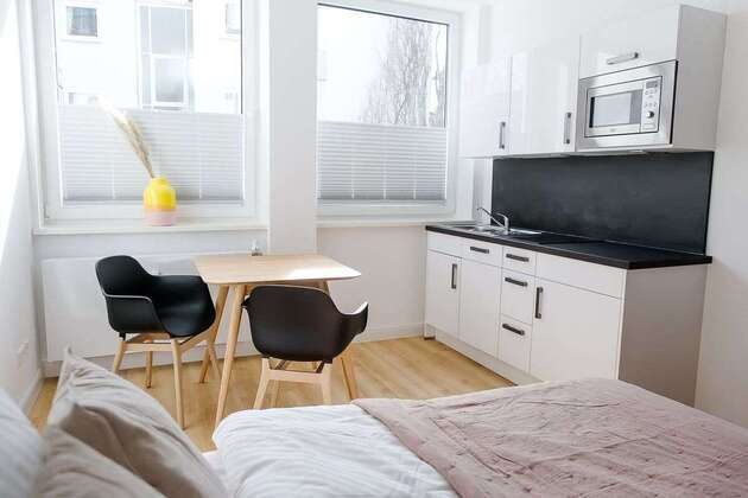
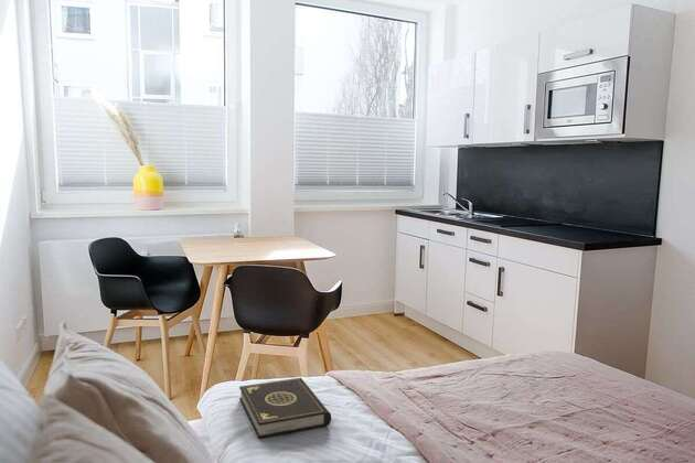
+ book (282, 405)
